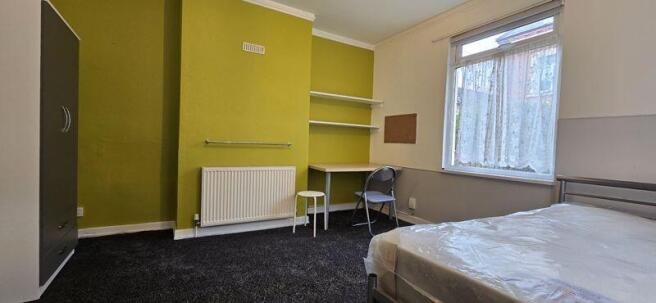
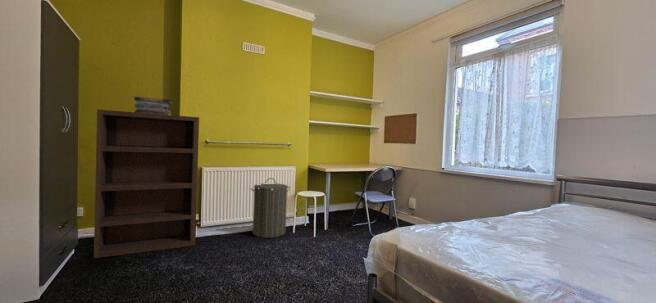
+ bookcase (150, 181)
+ laundry hamper (270, 205)
+ book stack (153, 106)
